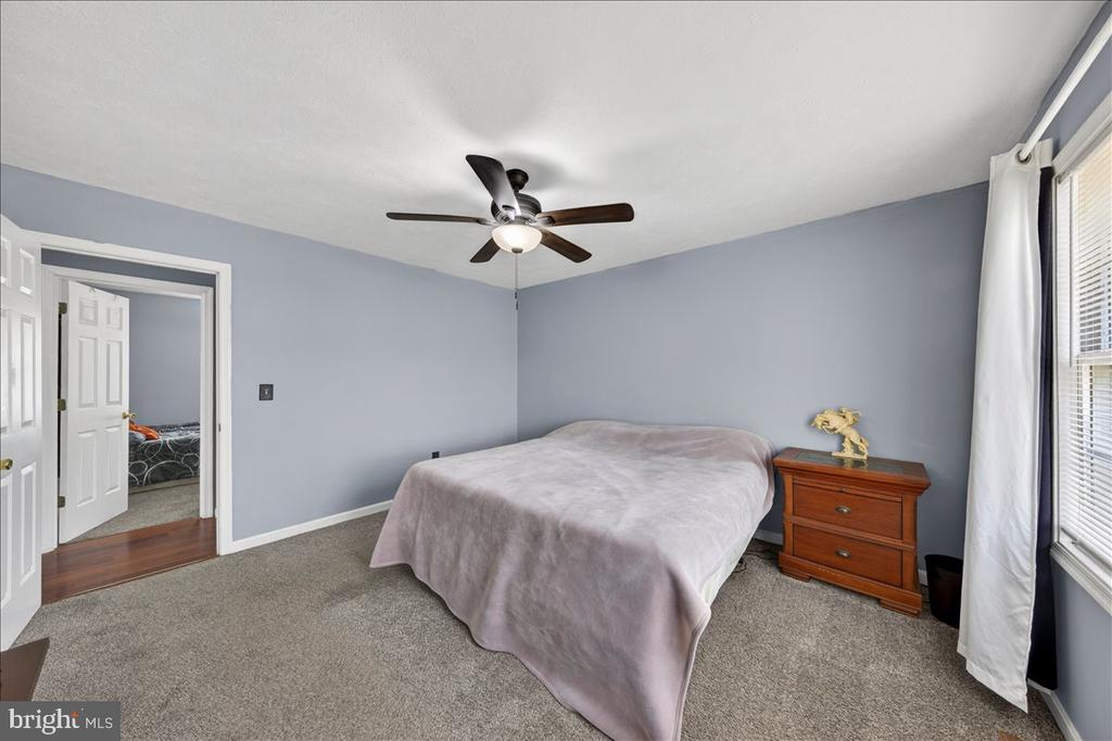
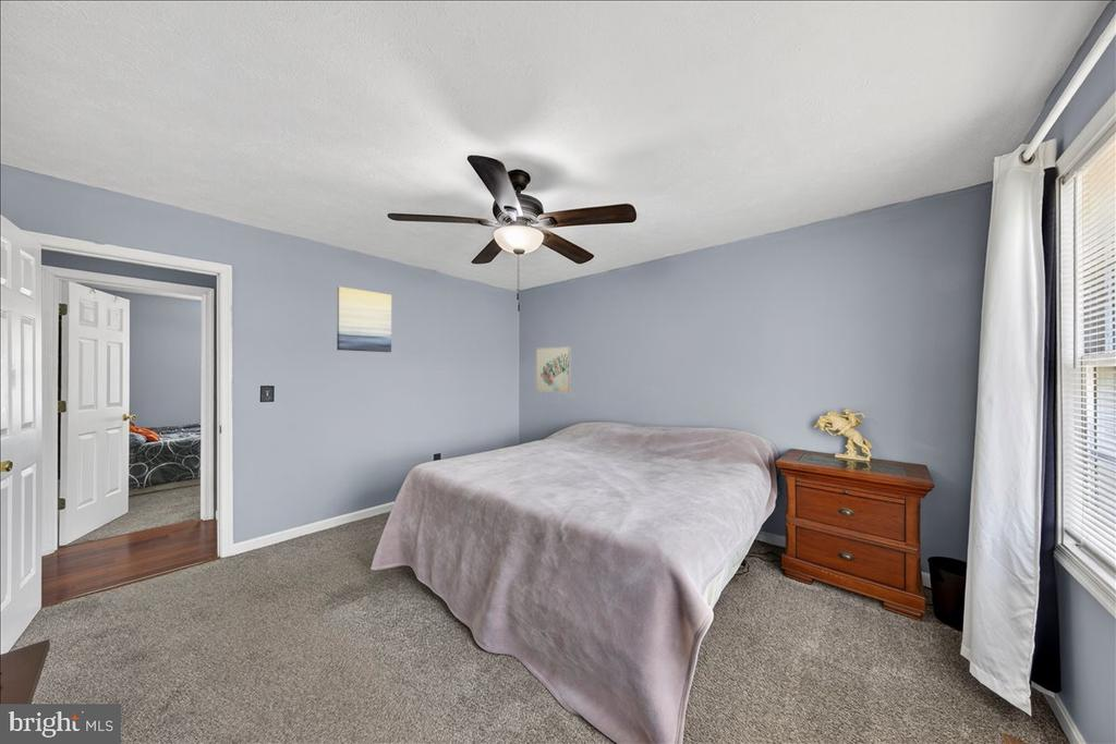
+ wall art (365, 320)
+ wall art (553, 369)
